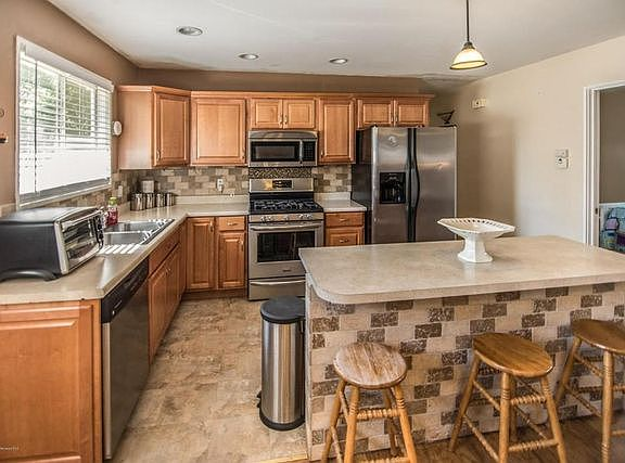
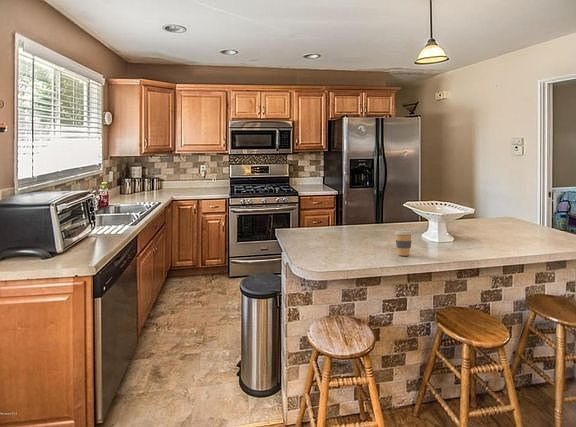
+ coffee cup (403, 243)
